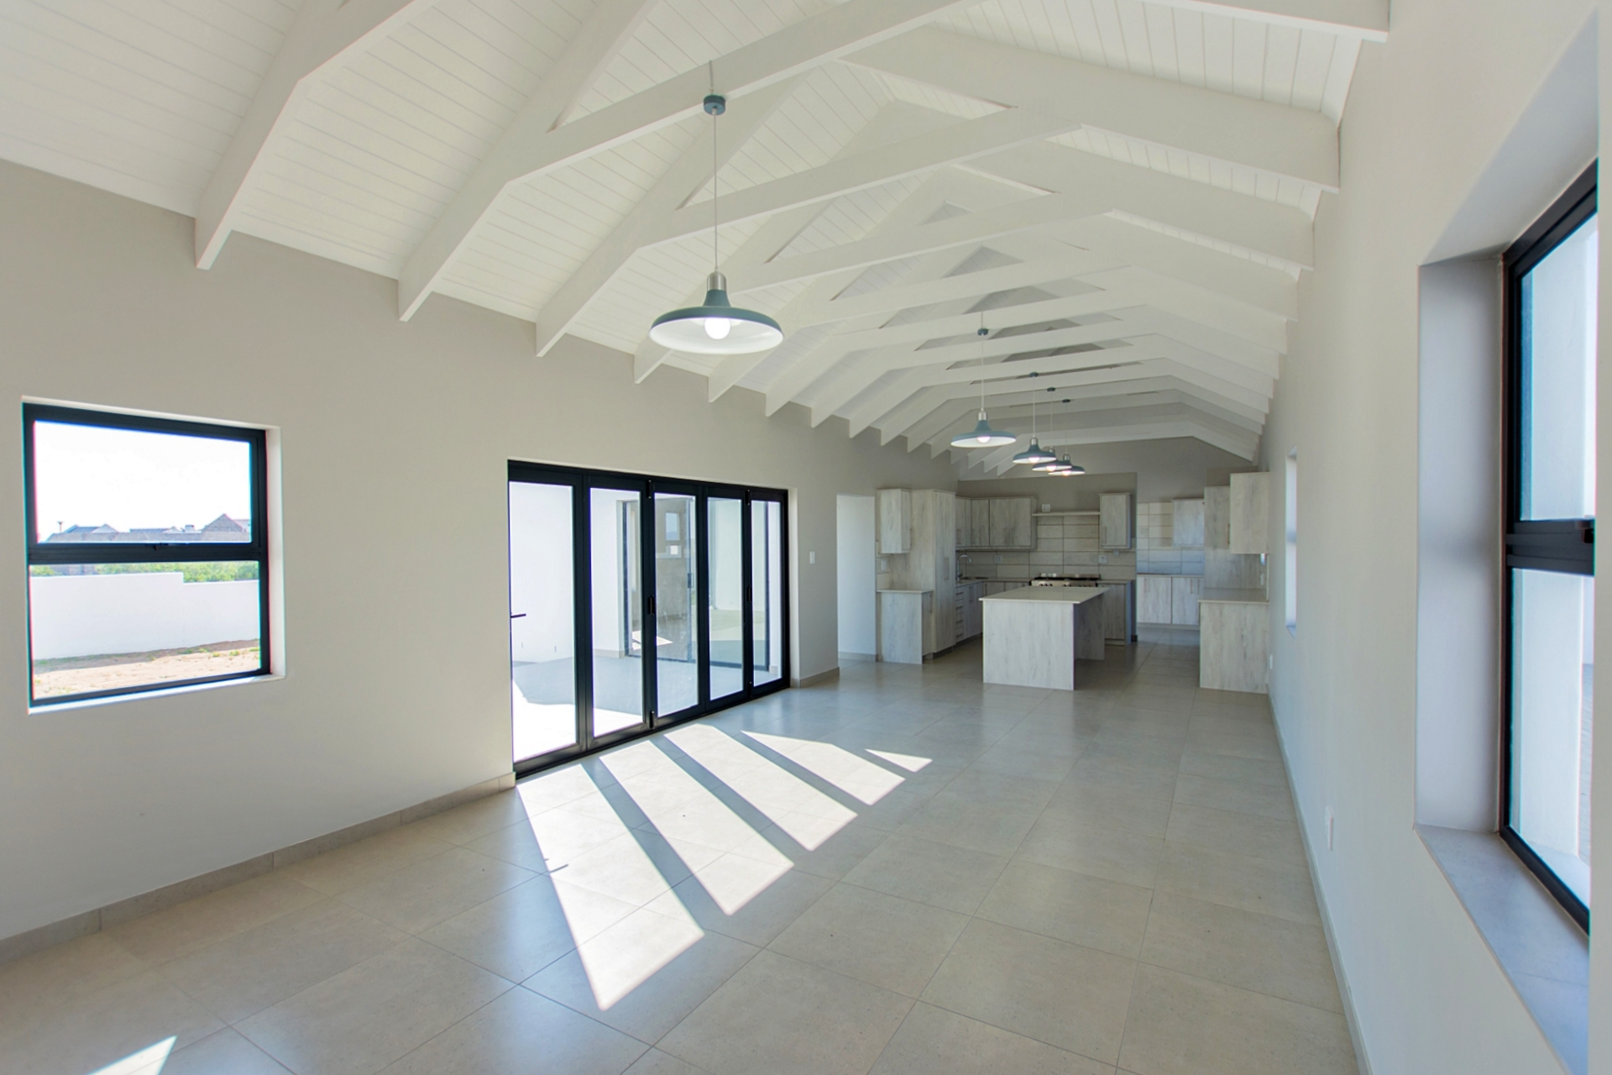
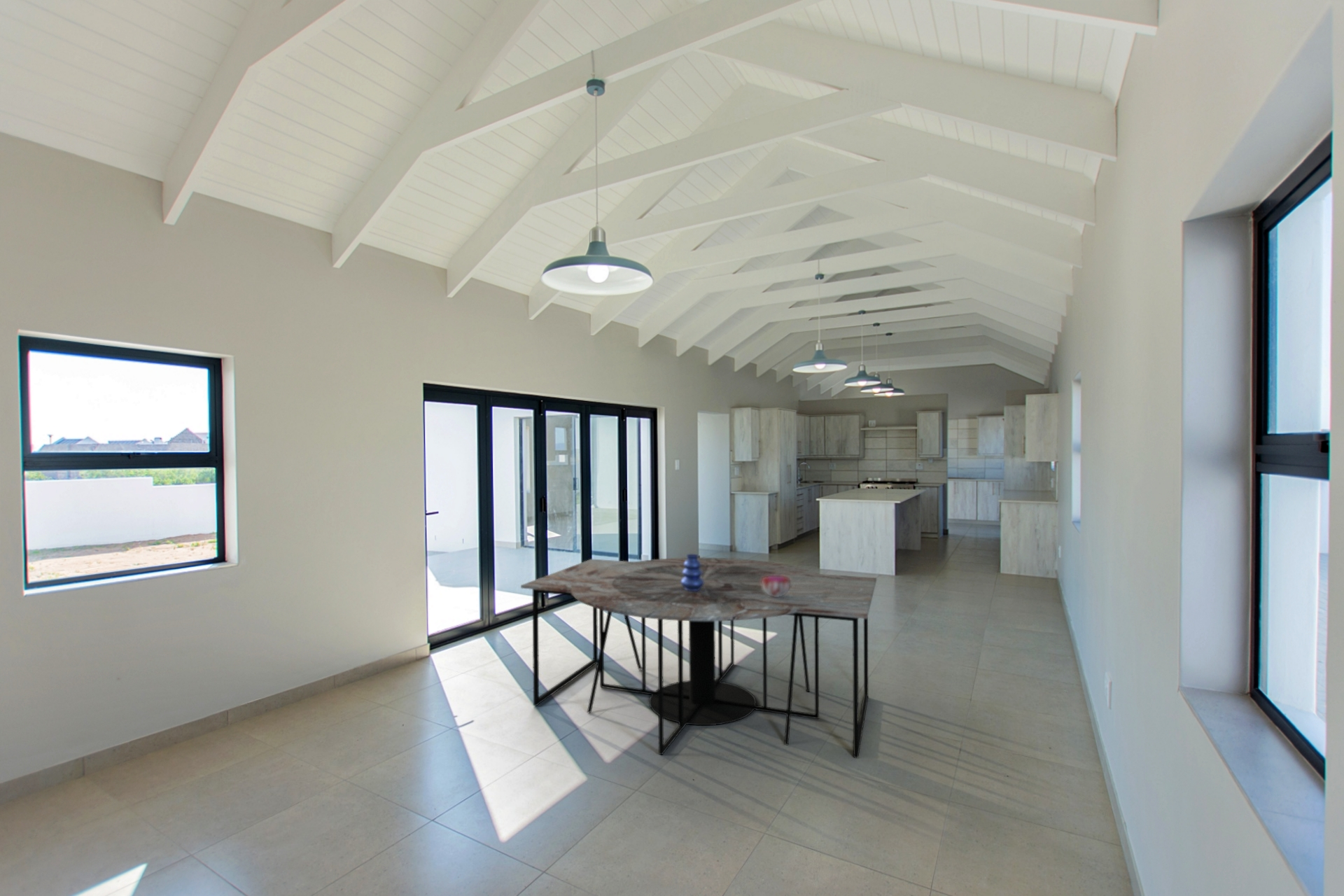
+ vase (692, 572)
+ dining table (701, 641)
+ decorative bowl (776, 587)
